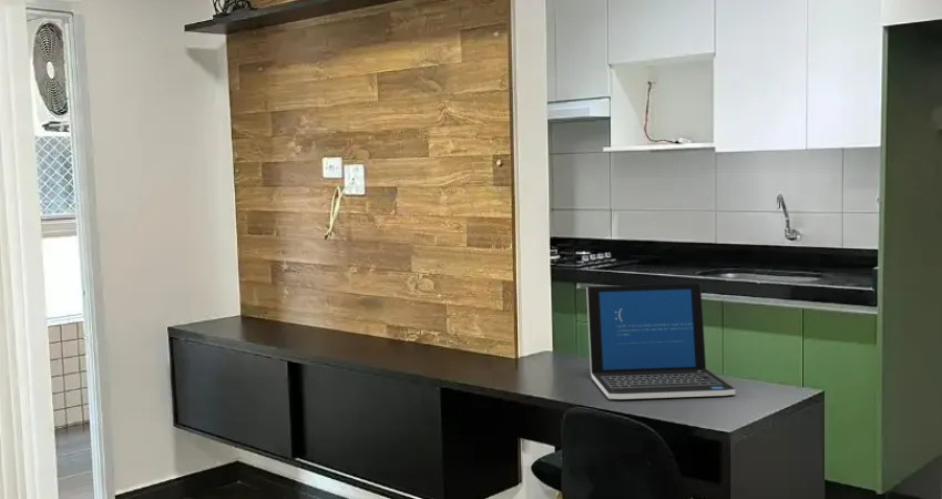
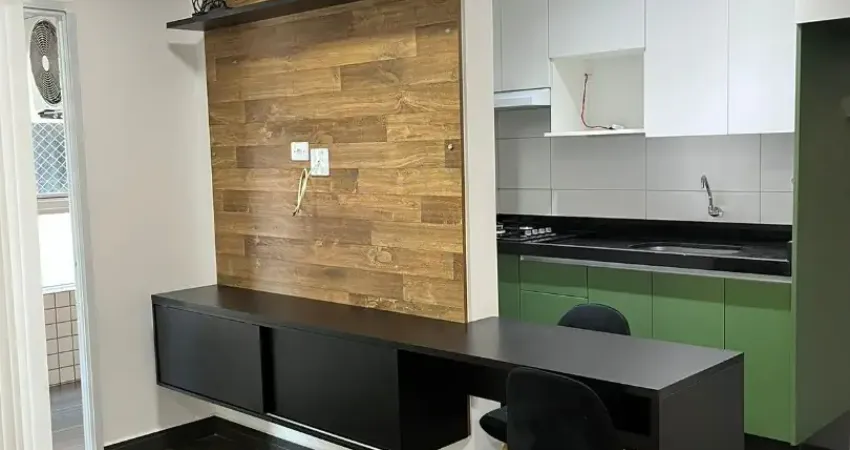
- laptop (657, 338)
